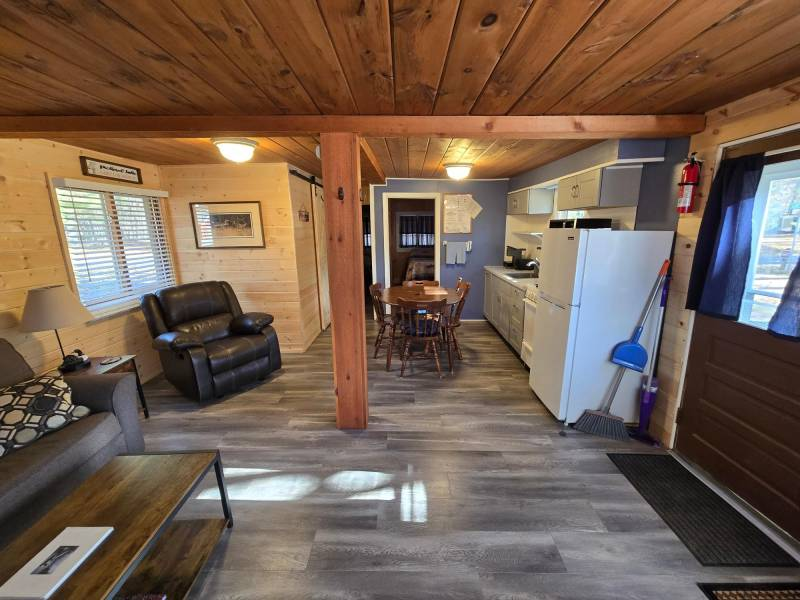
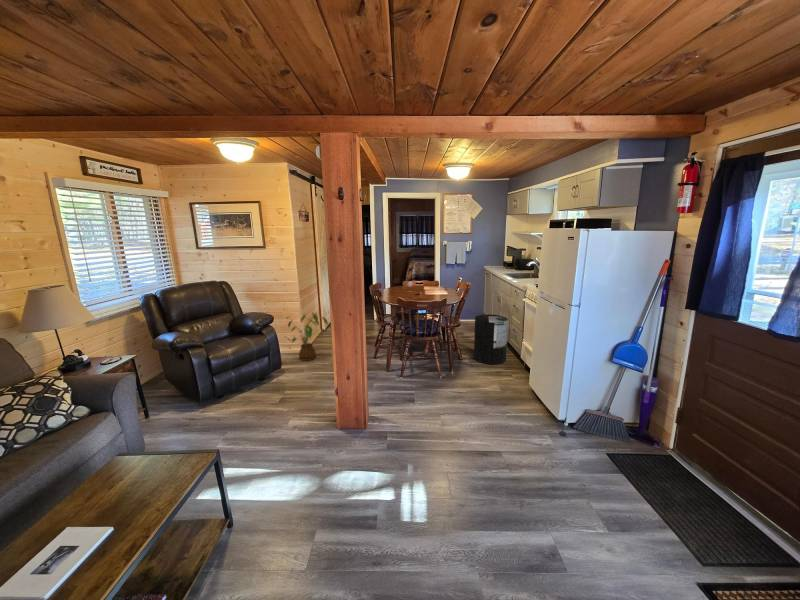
+ house plant (308, 337)
+ trash can (490, 338)
